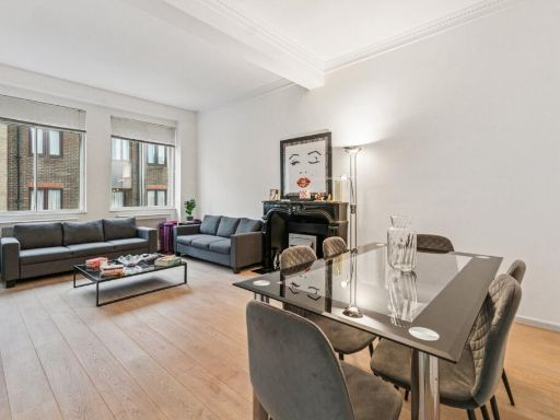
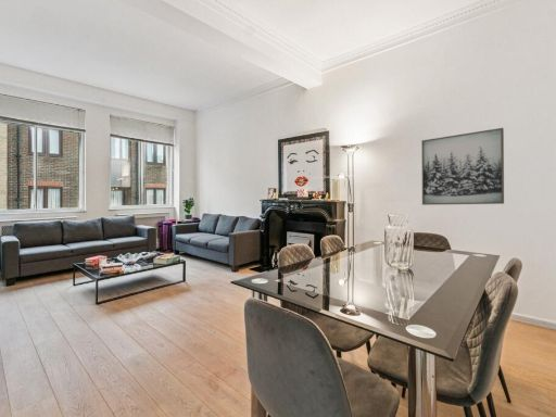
+ wall art (459, 169)
